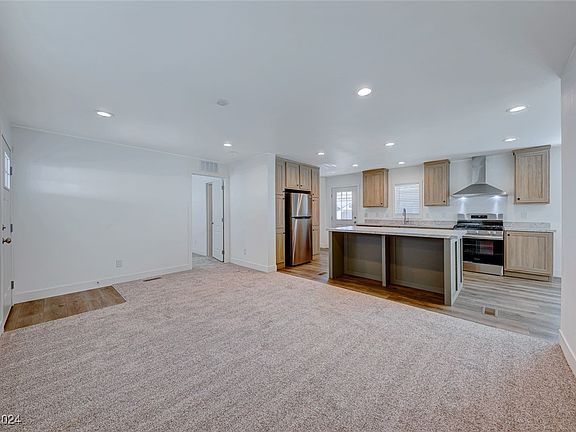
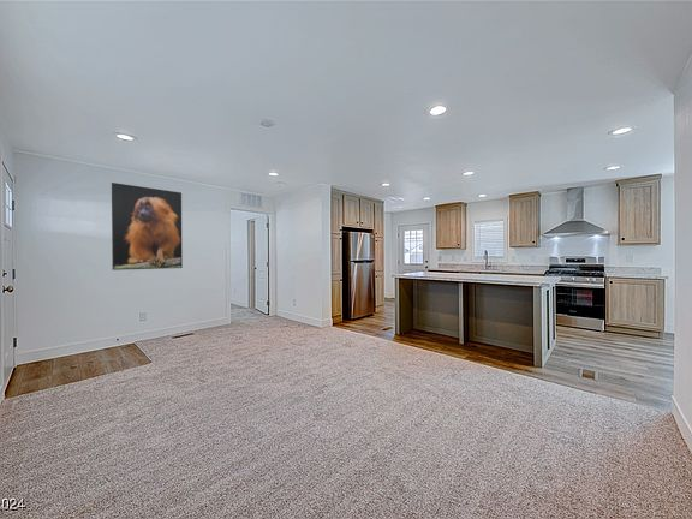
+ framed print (149, 228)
